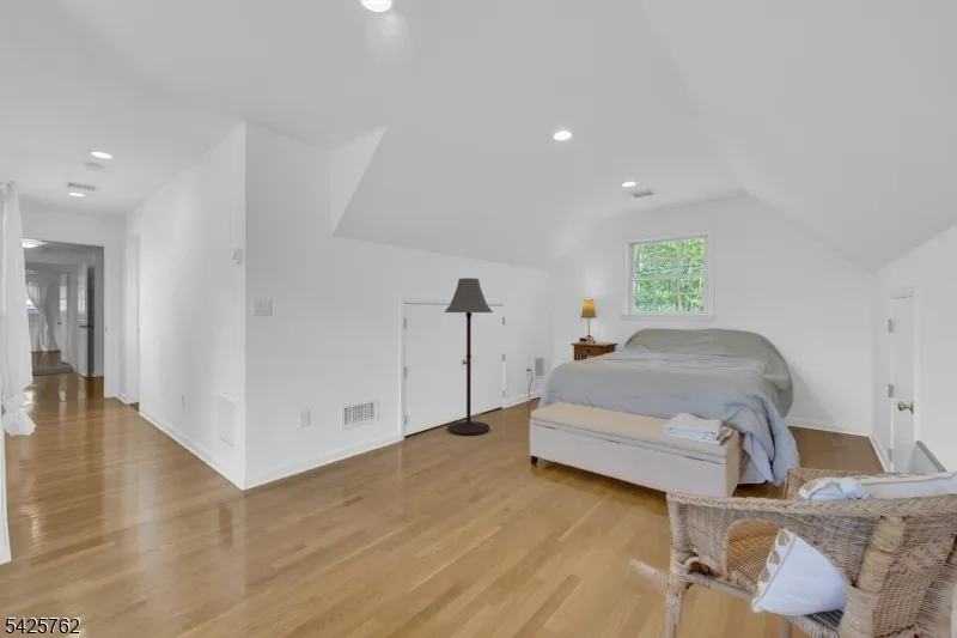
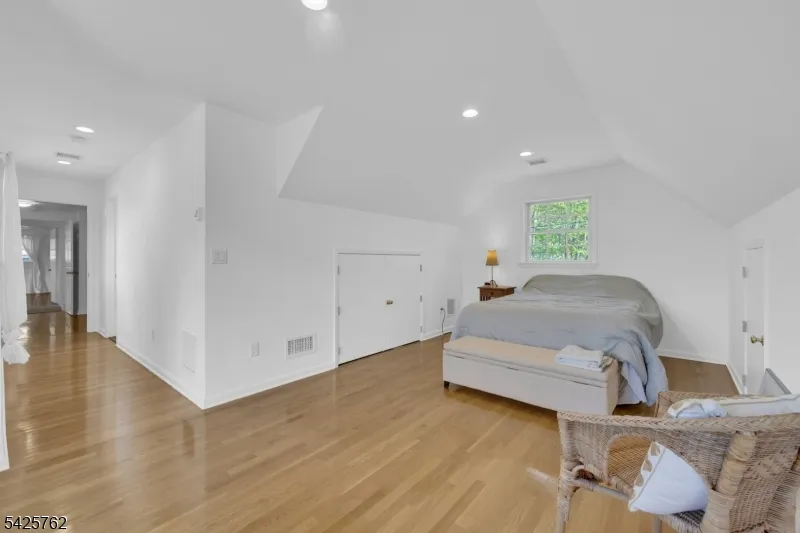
- floor lamp (468, 354)
